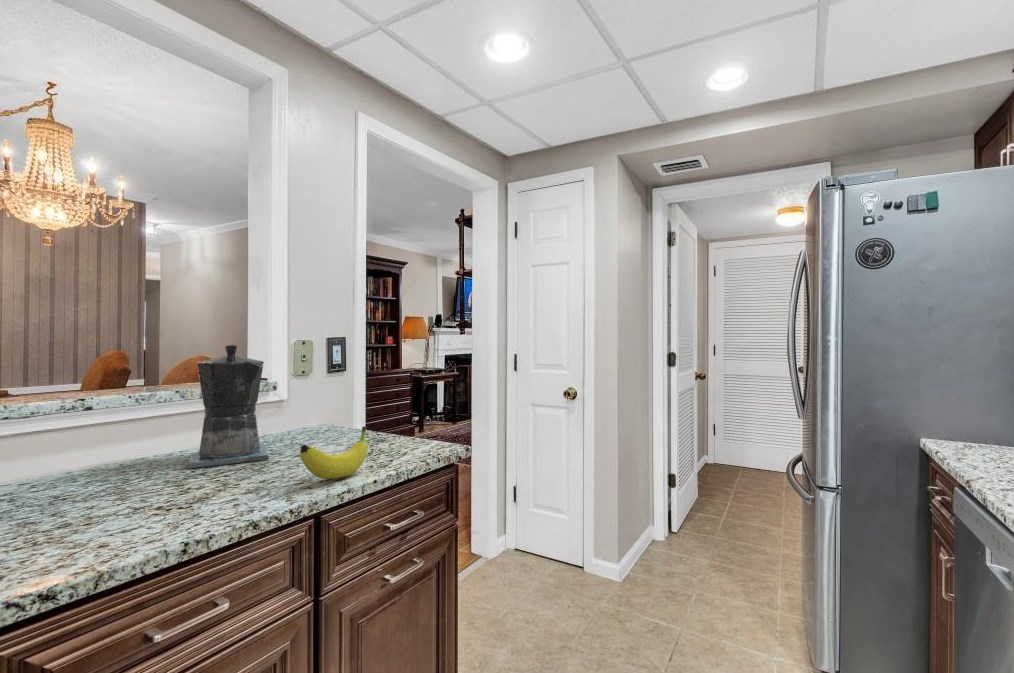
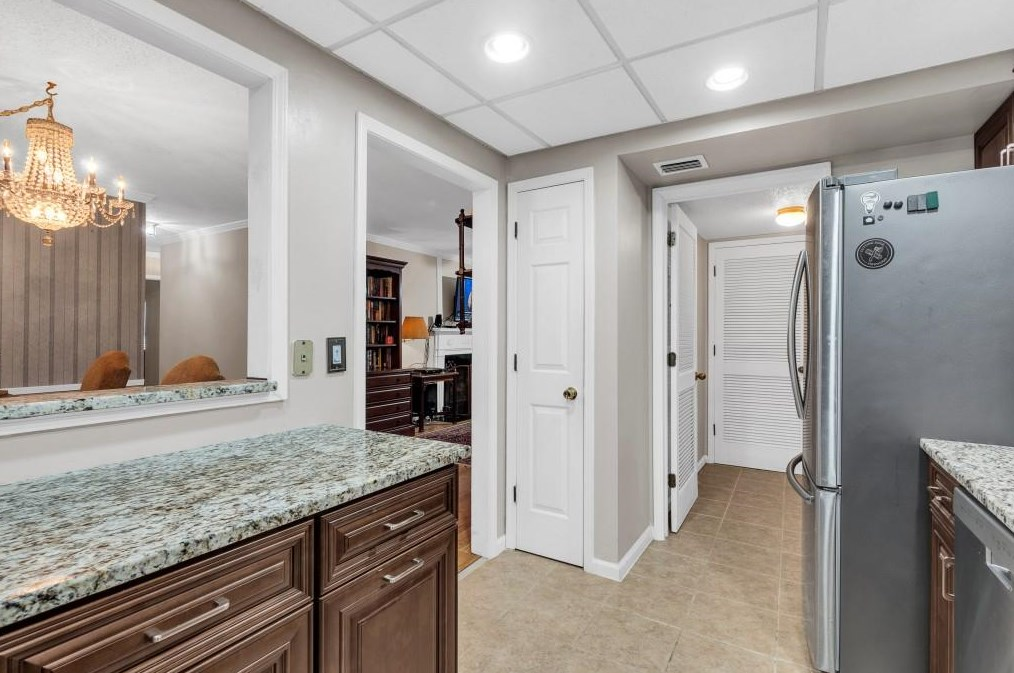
- coffee maker (229, 400)
- fruit (339, 455)
